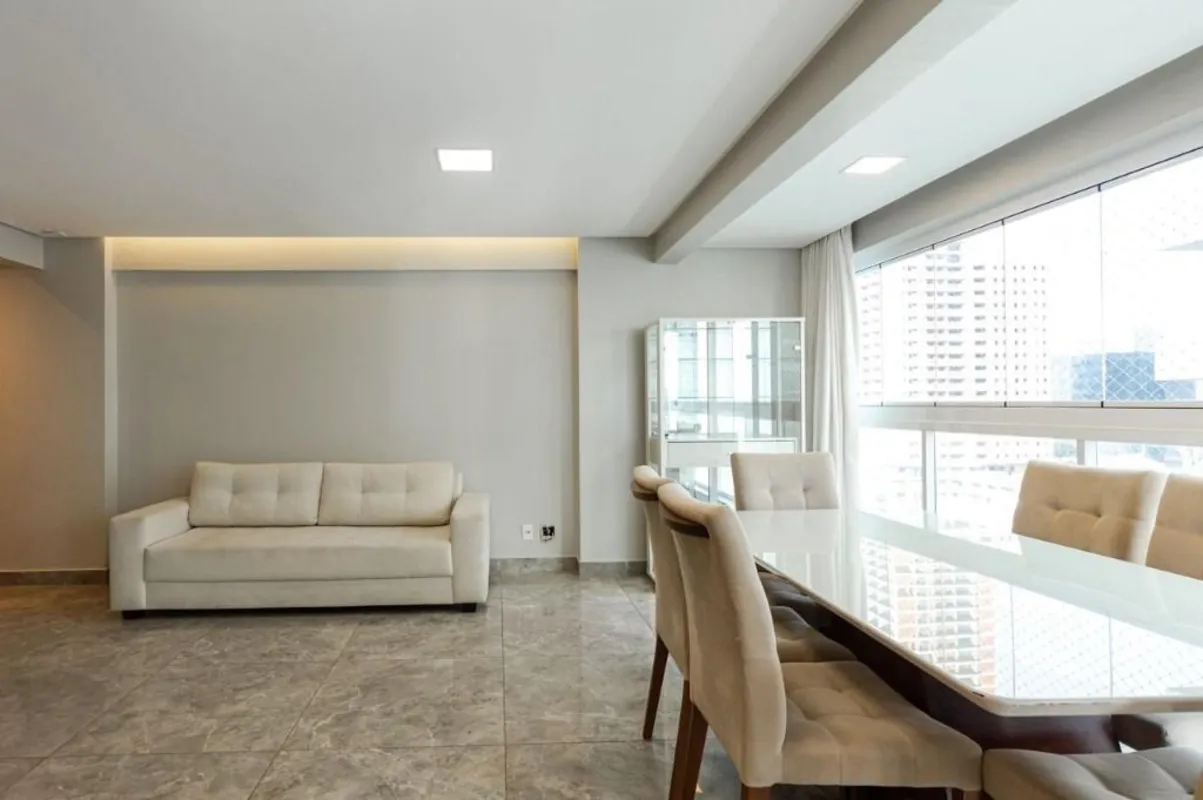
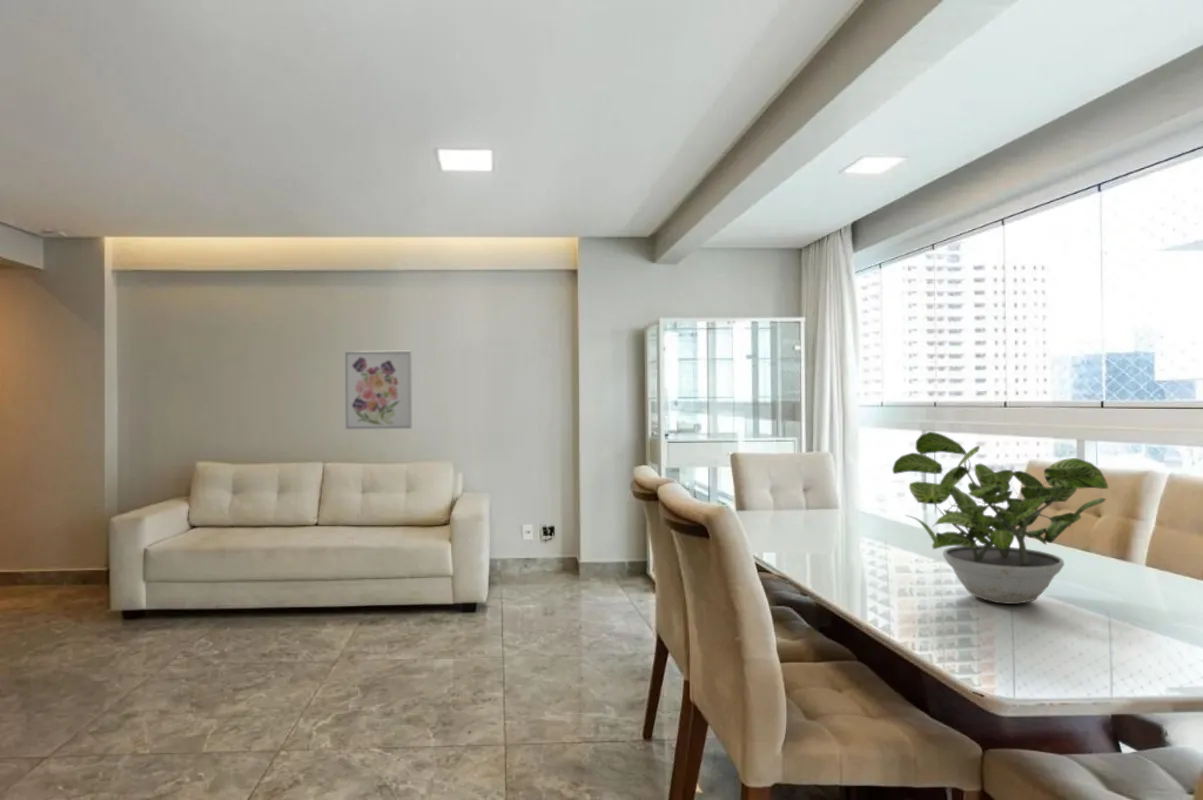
+ potted plant (990, 515)
+ wall art (378, 390)
